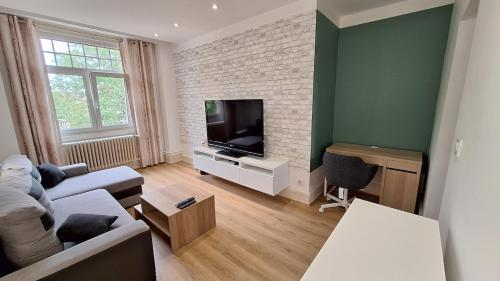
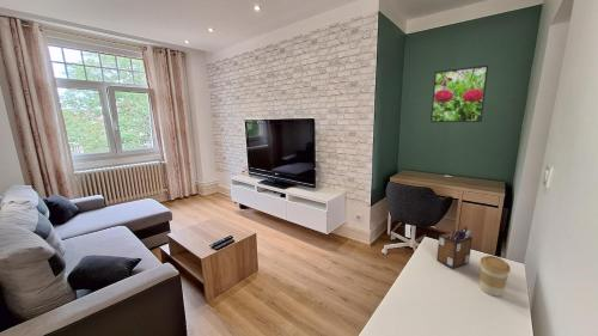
+ desk organizer (454, 244)
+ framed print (457, 96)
+ coffee cup (493, 275)
